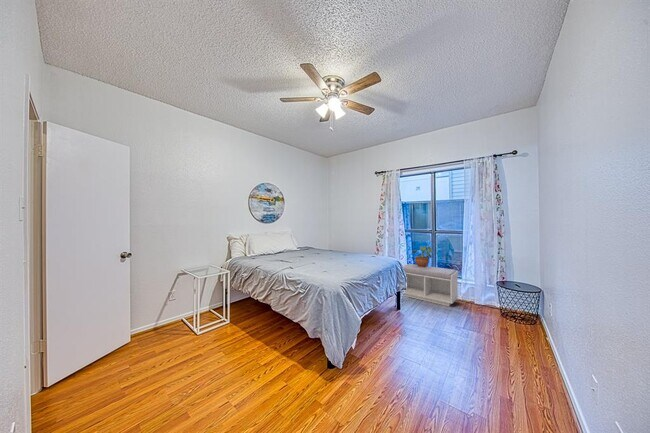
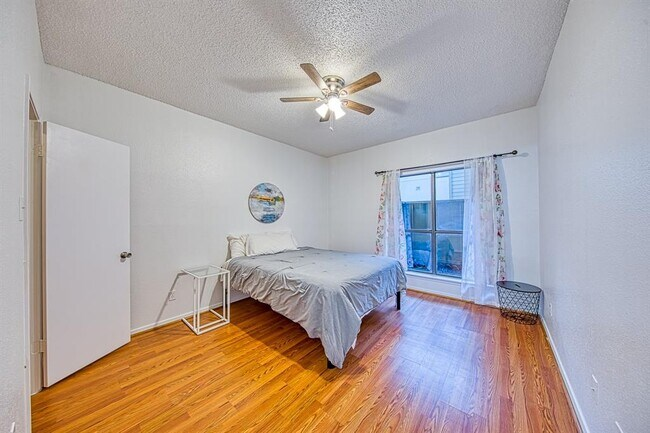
- potted plant (423, 255)
- bench (427, 282)
